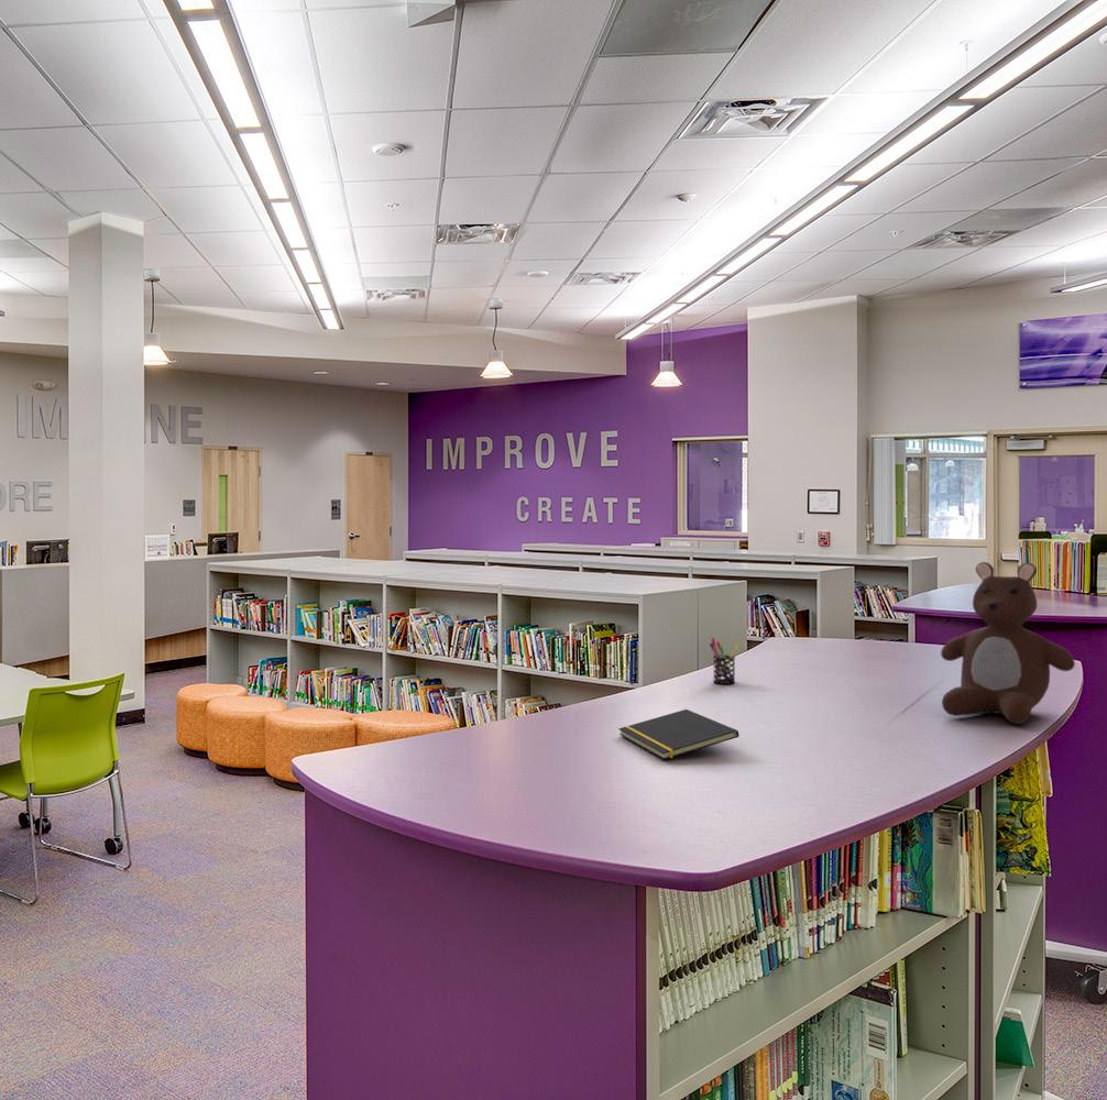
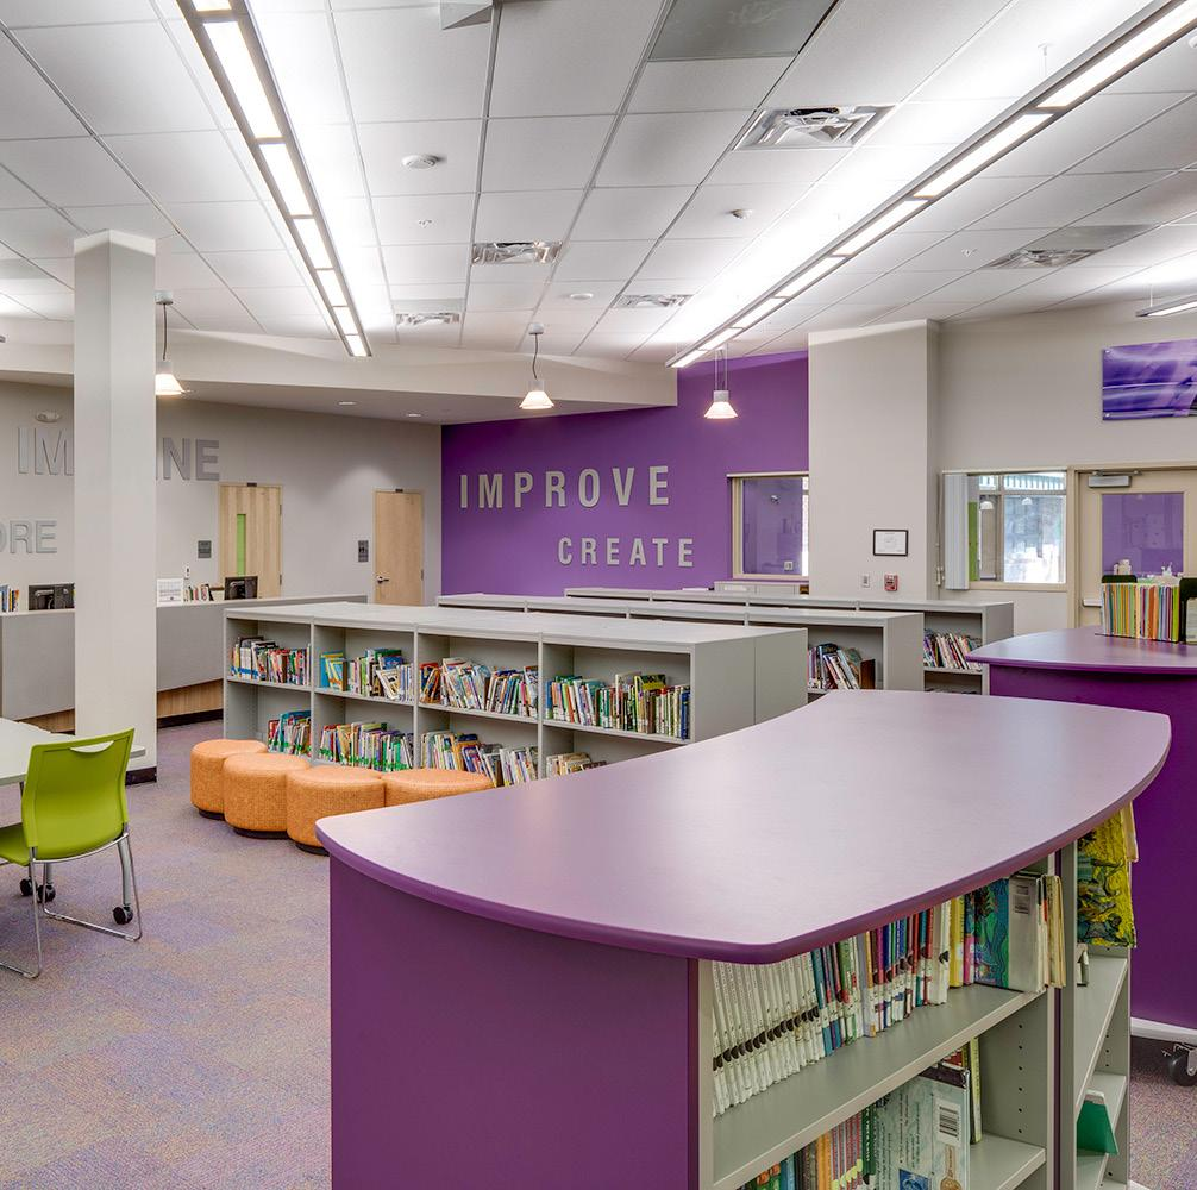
- pen holder (722, 660)
- notepad (676, 733)
- teddy bear (997, 639)
